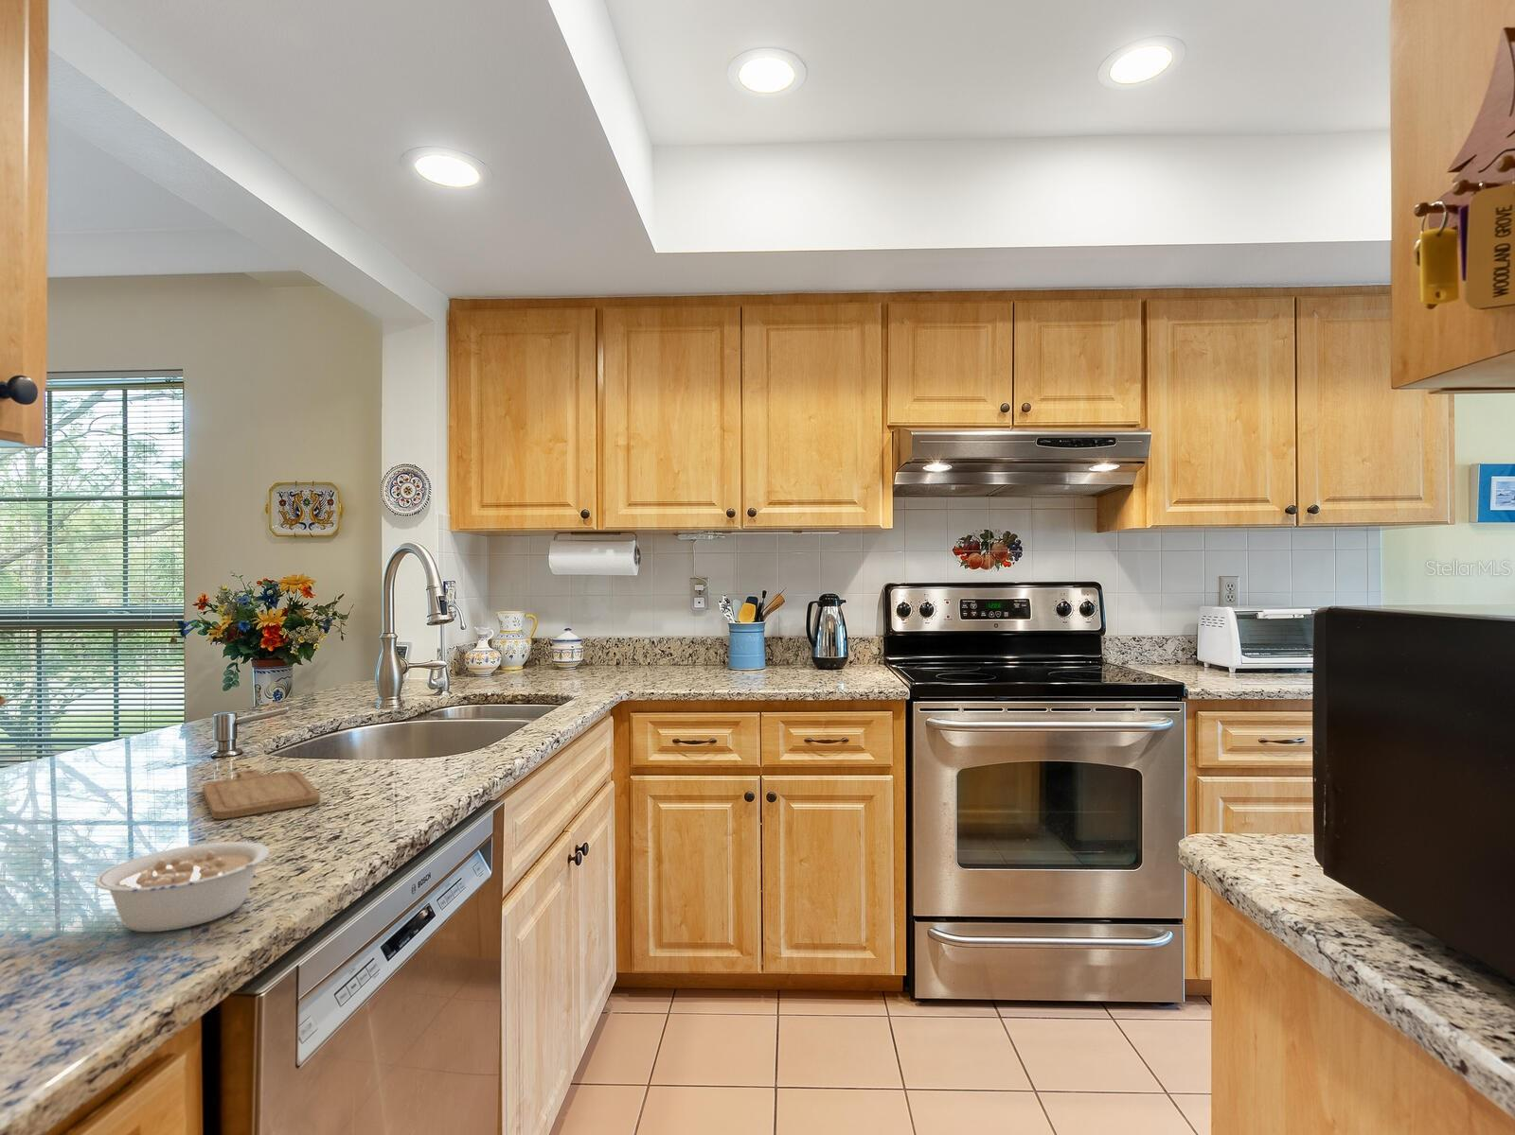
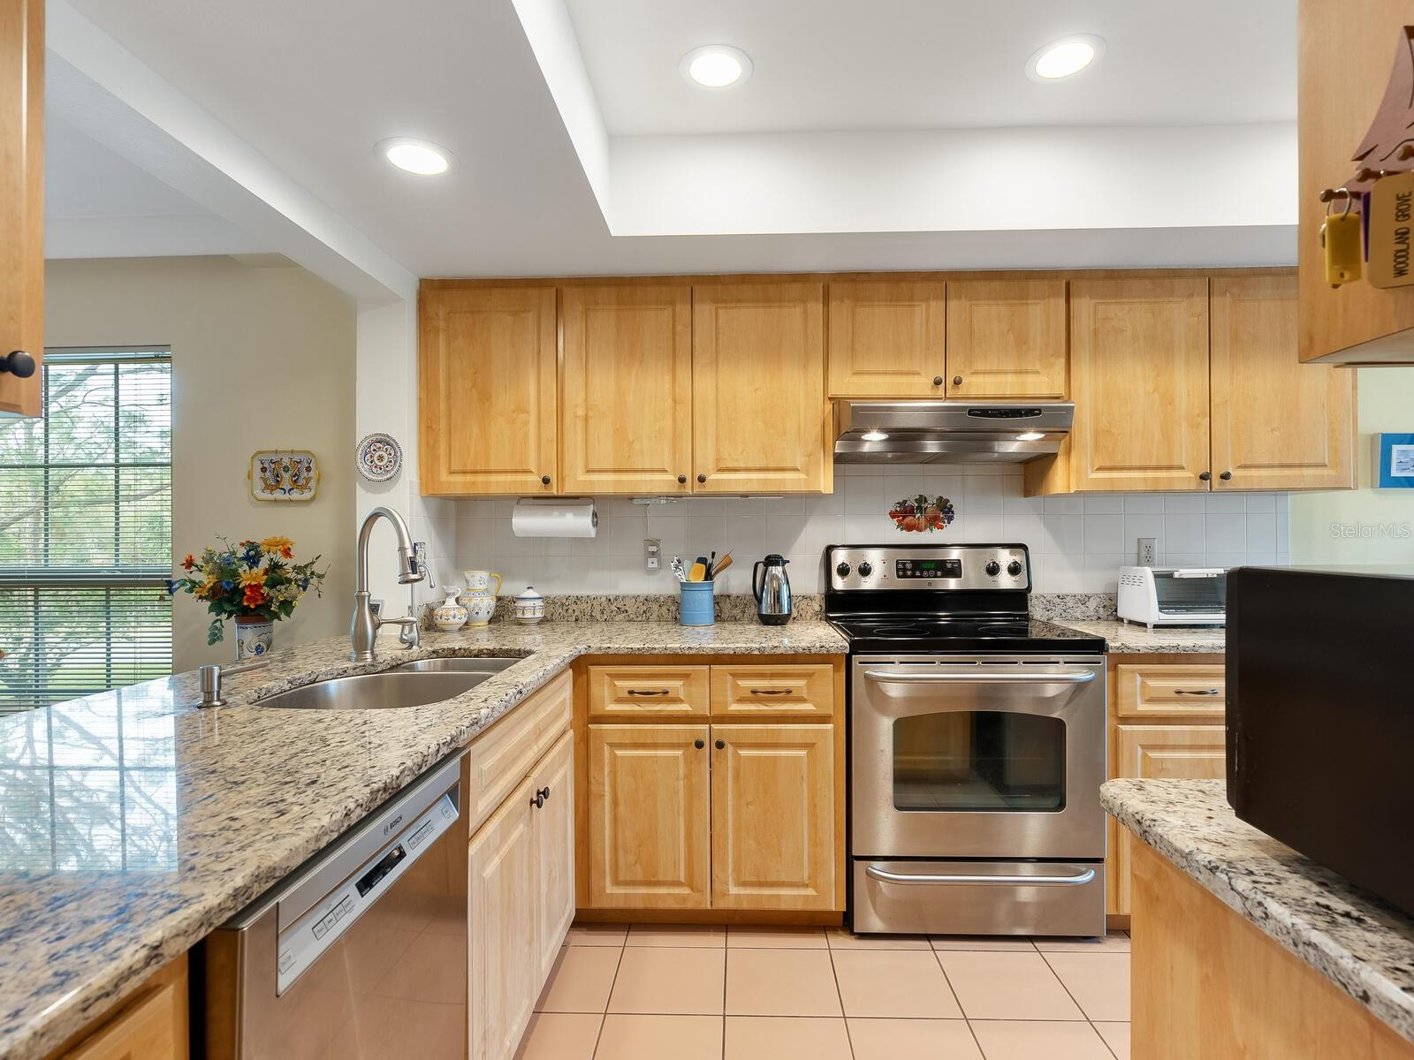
- chopping board (258, 789)
- legume (193, 881)
